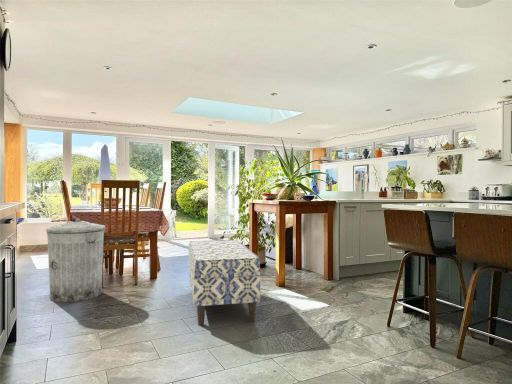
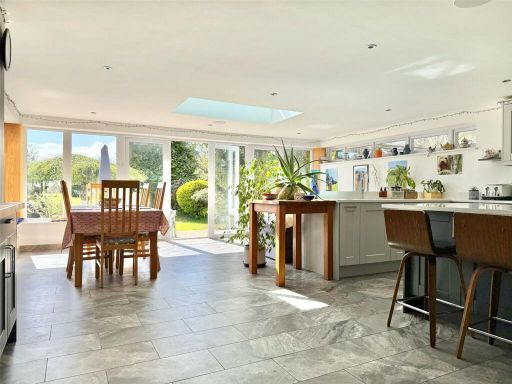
- trash can (76, 256)
- bench (219, 276)
